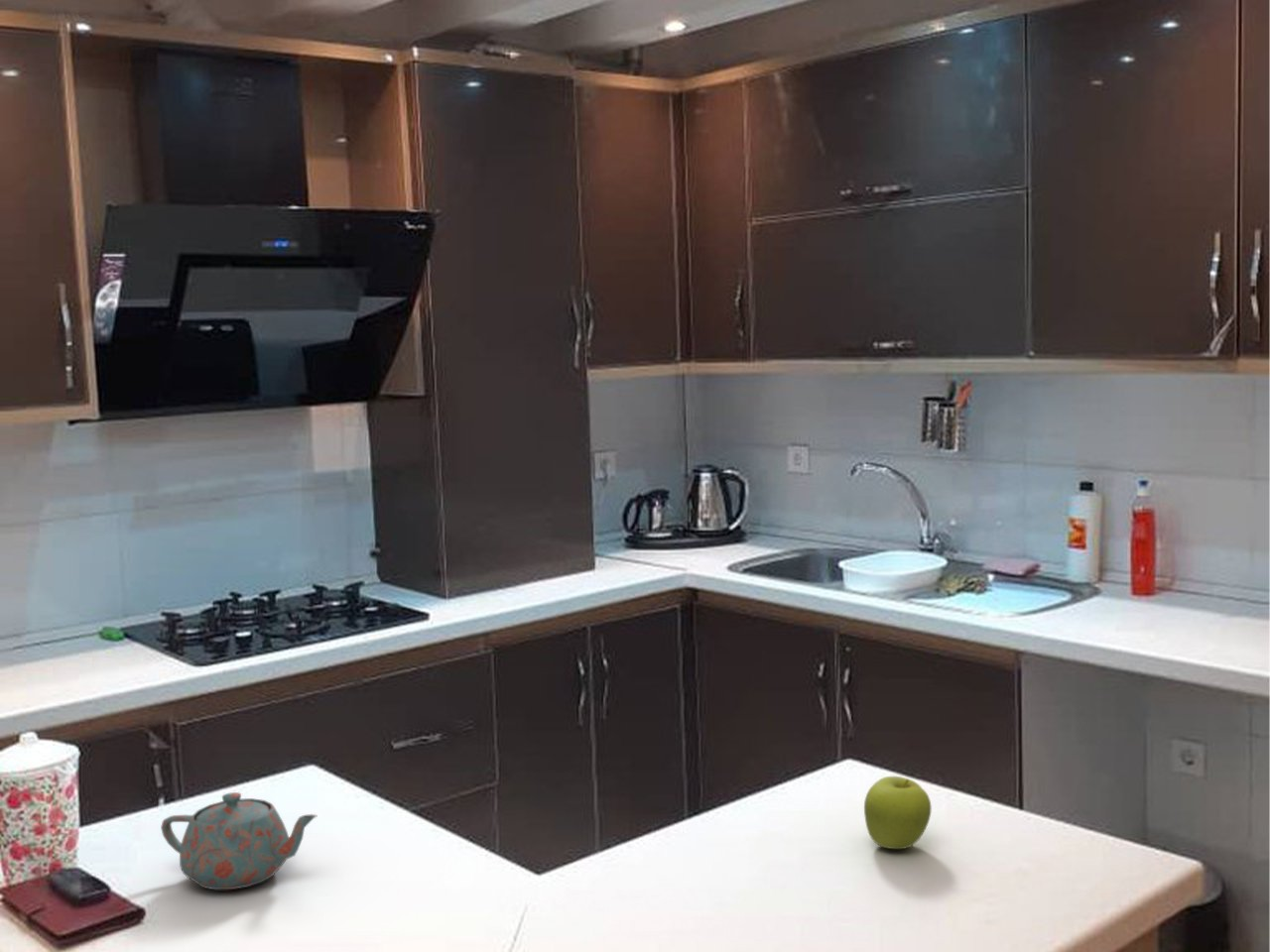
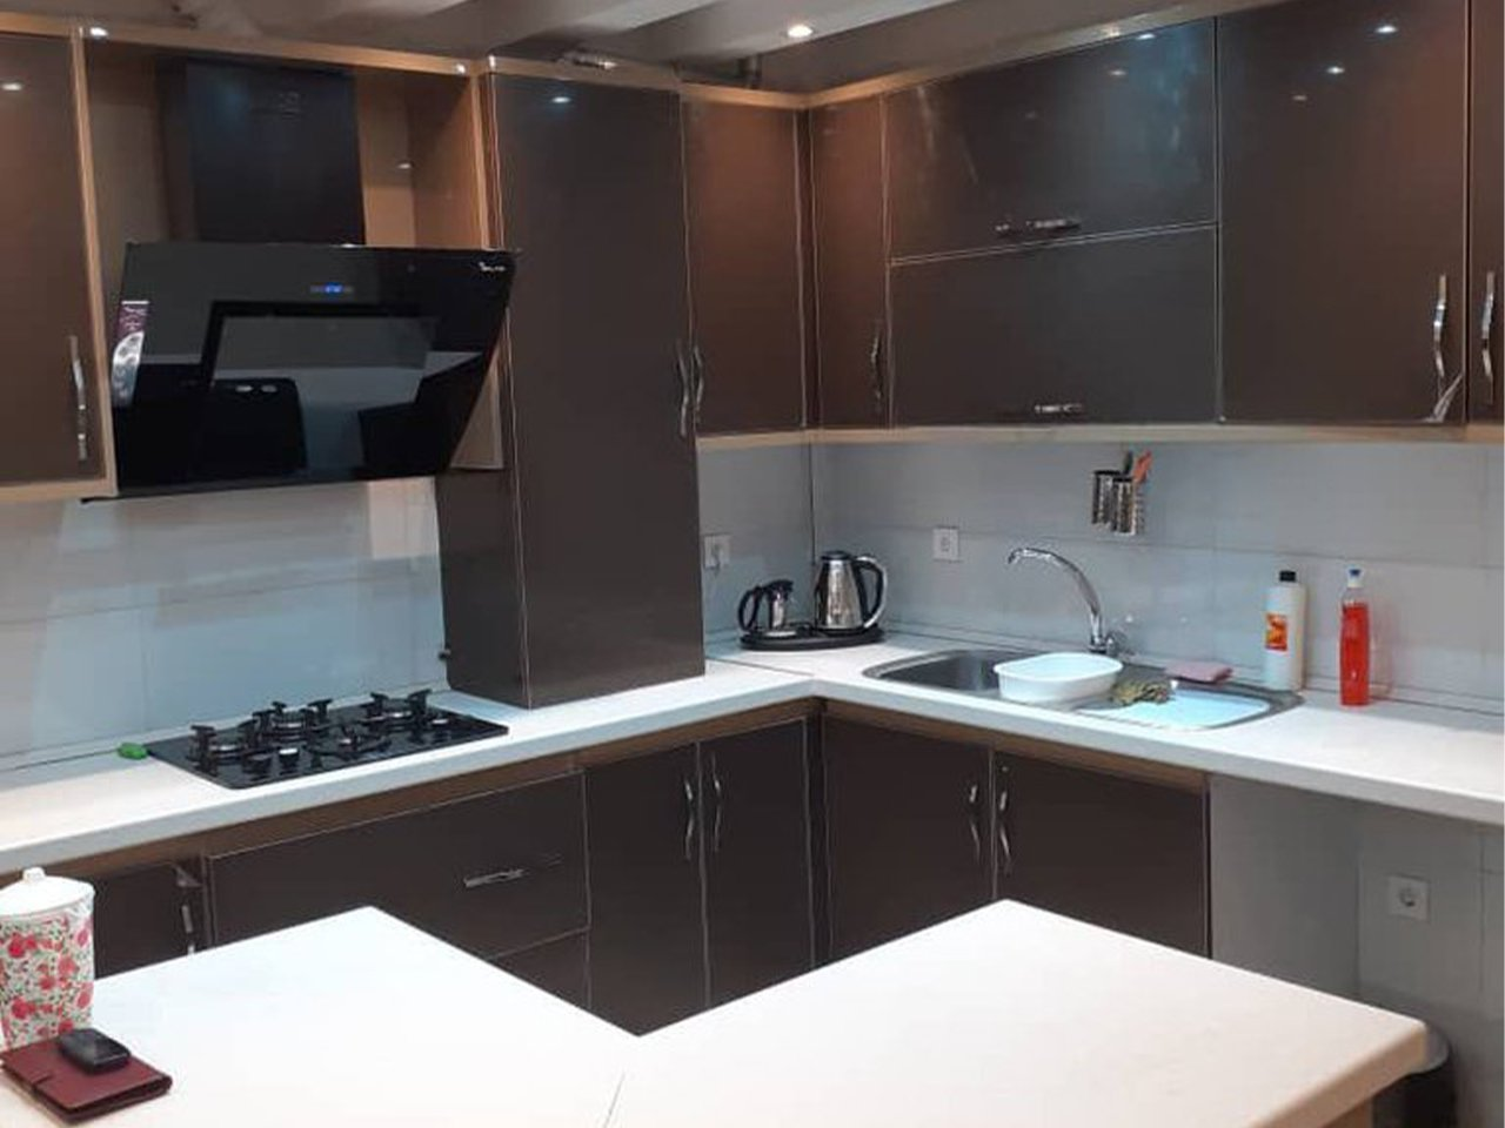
- teapot (239, 835)
- fruit (897, 812)
